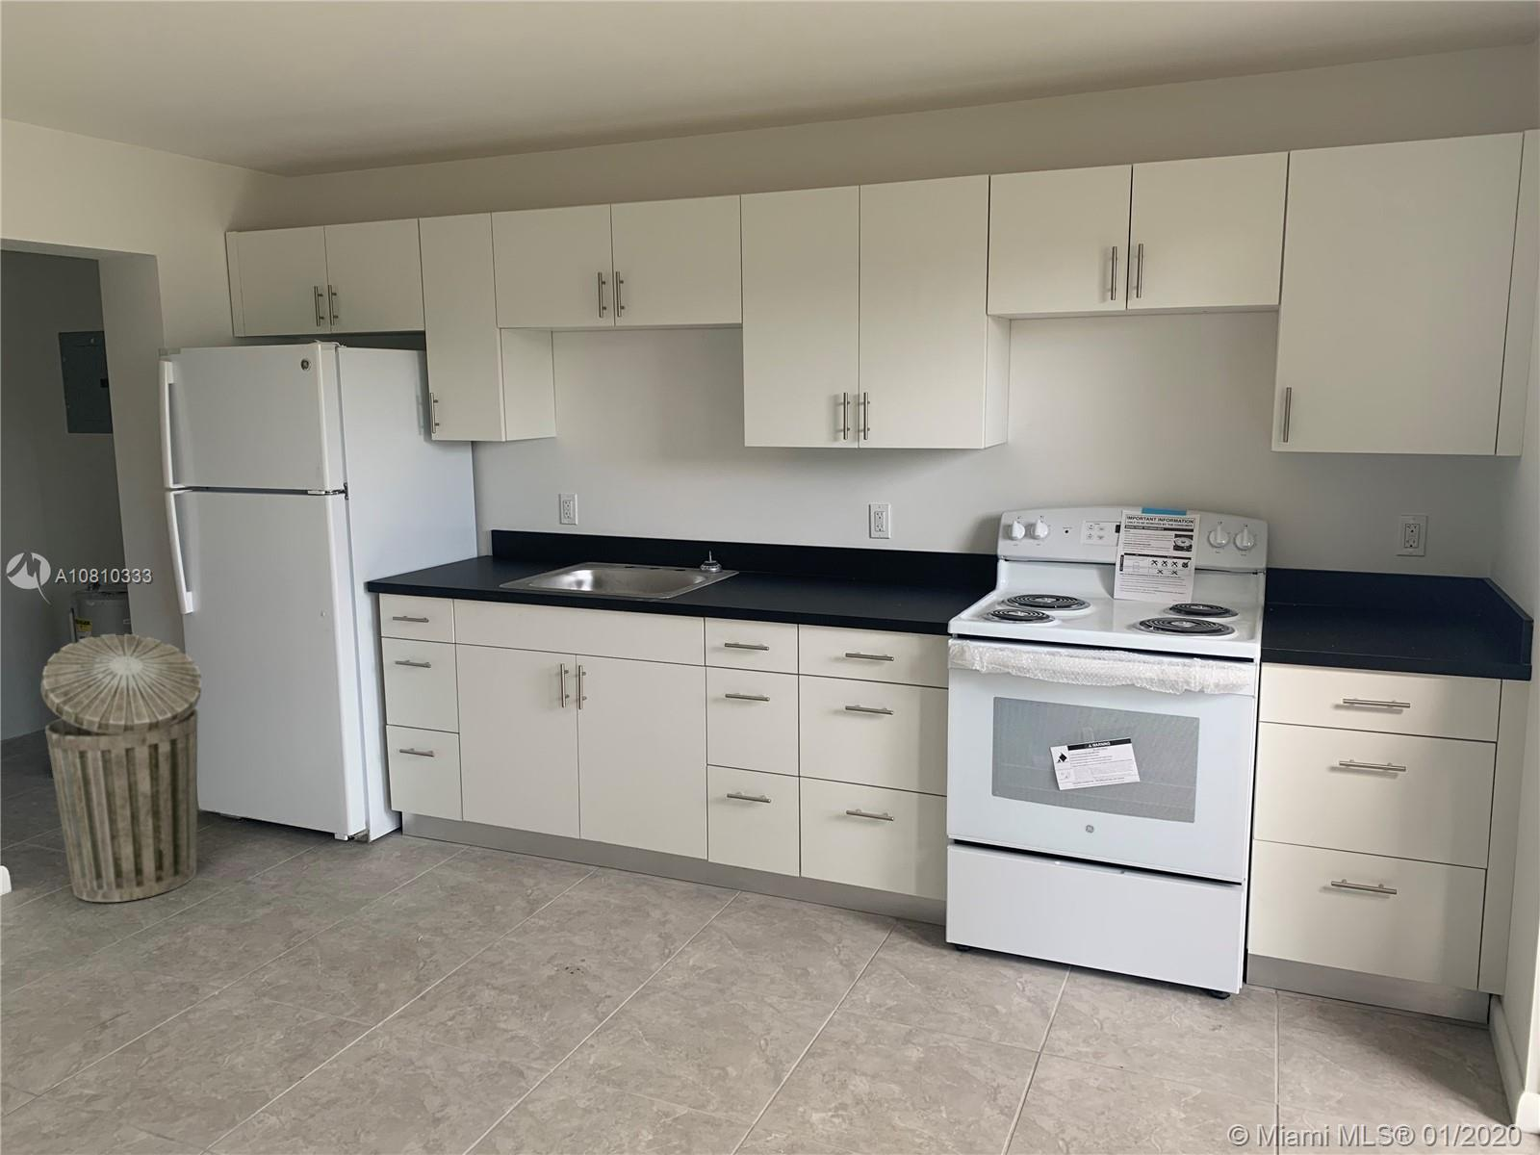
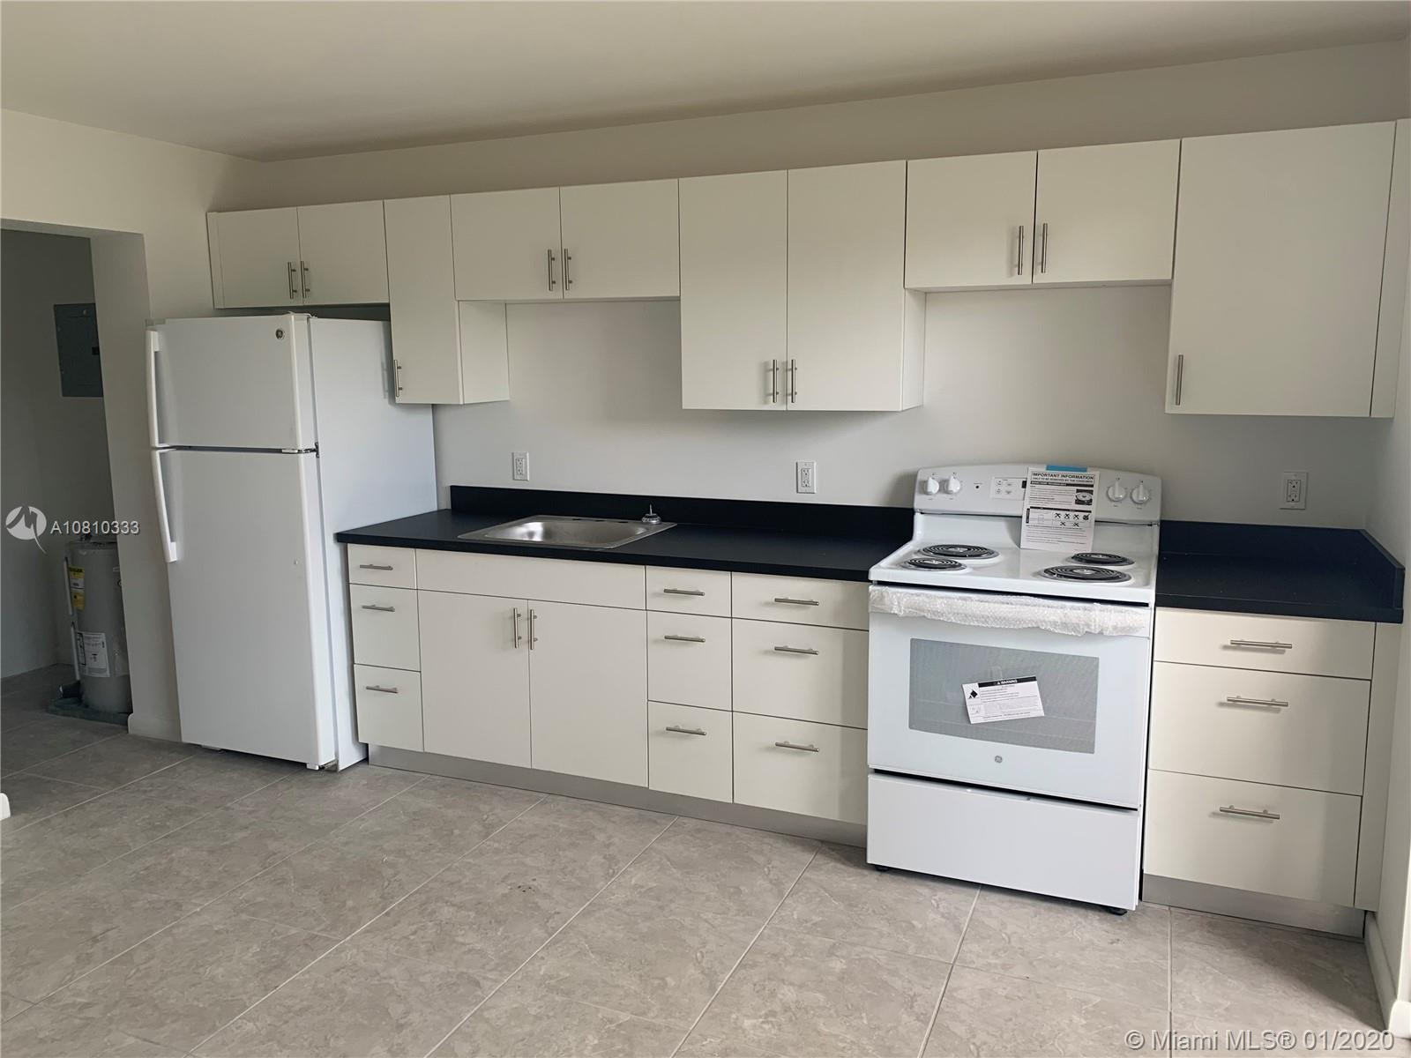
- trash can (127, 762)
